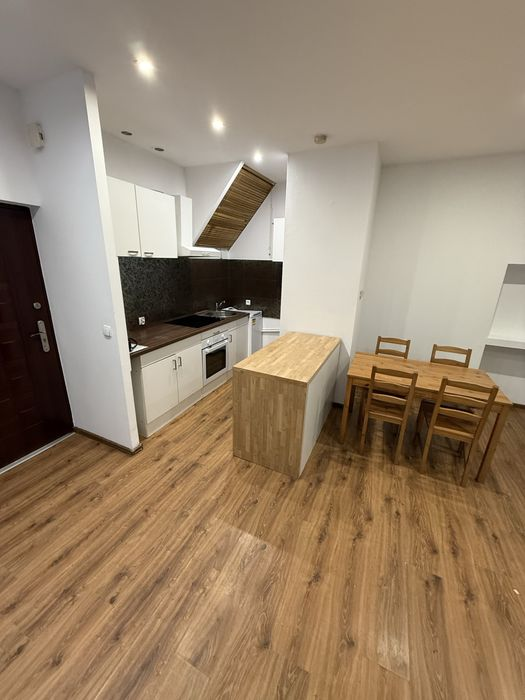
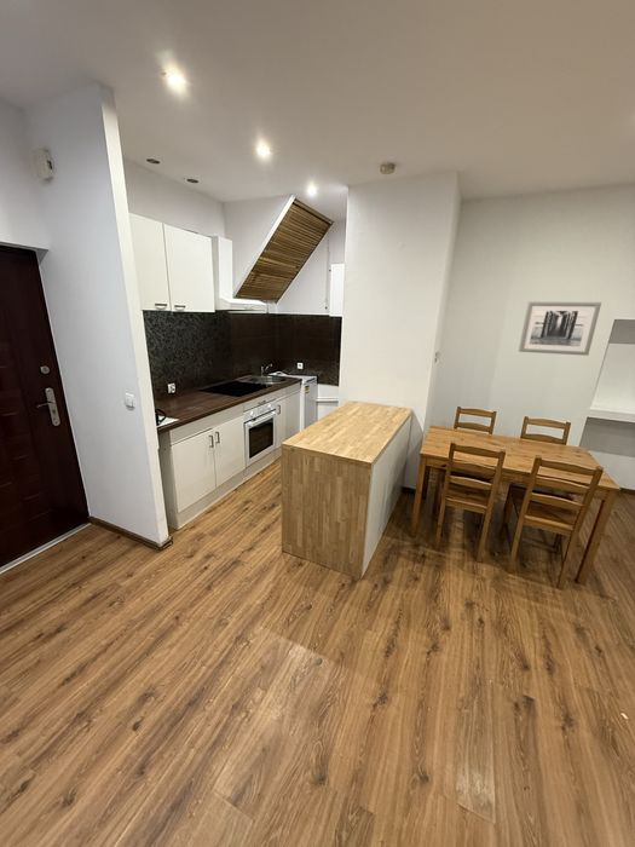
+ wall art (558, 328)
